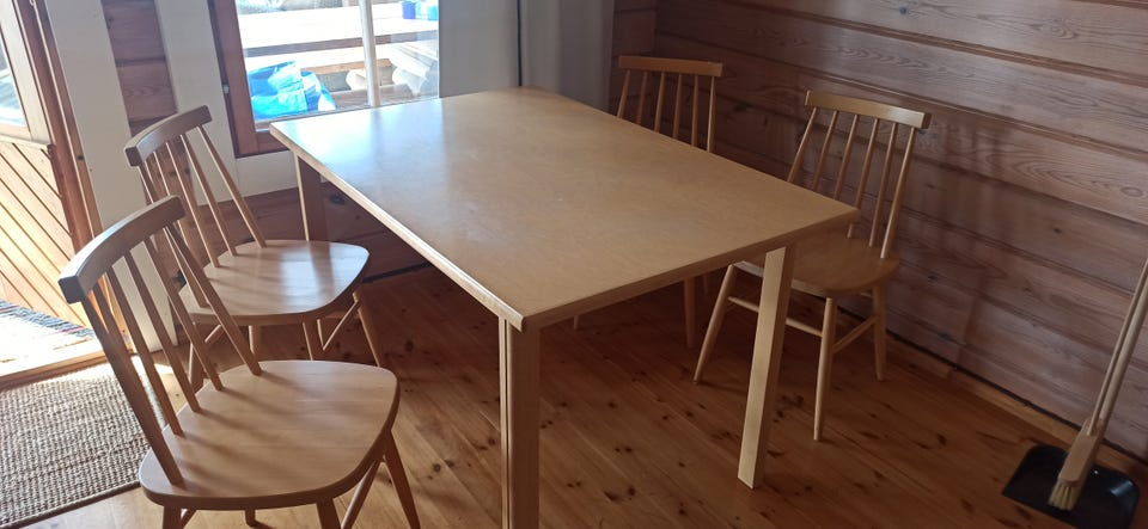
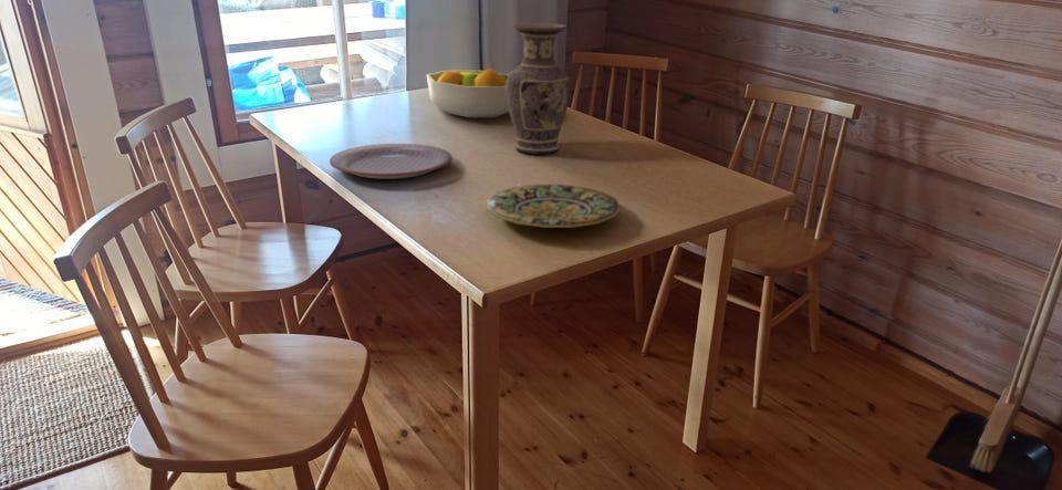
+ vase (538, 88)
+ fruit bowl (473, 86)
+ plate (552, 209)
+ plate (392, 161)
